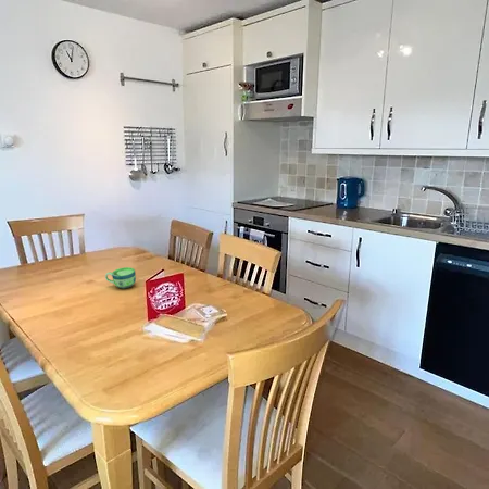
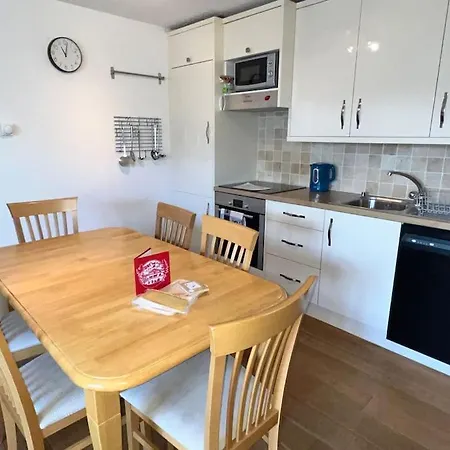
- cup (120, 278)
